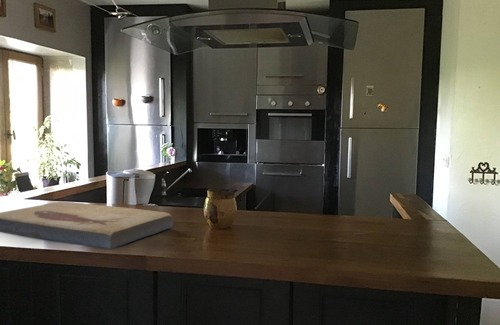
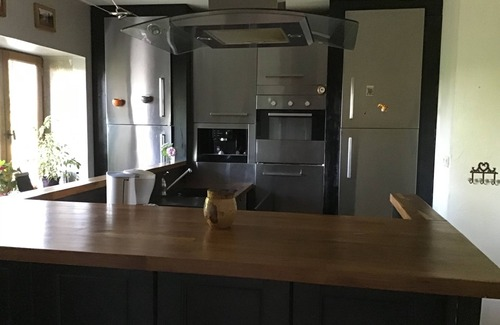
- fish fossil (81, 221)
